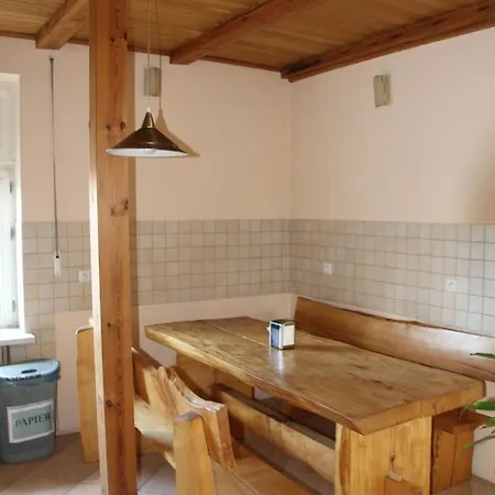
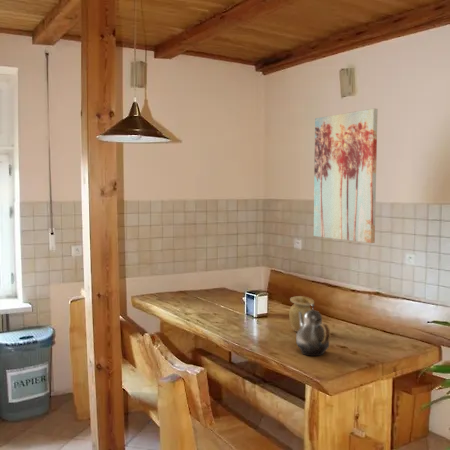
+ teapot (312, 328)
+ vase (302, 315)
+ wall art (343, 177)
